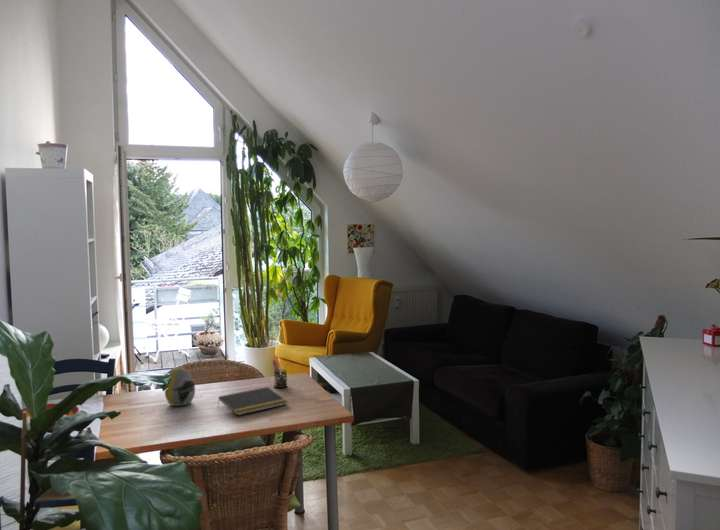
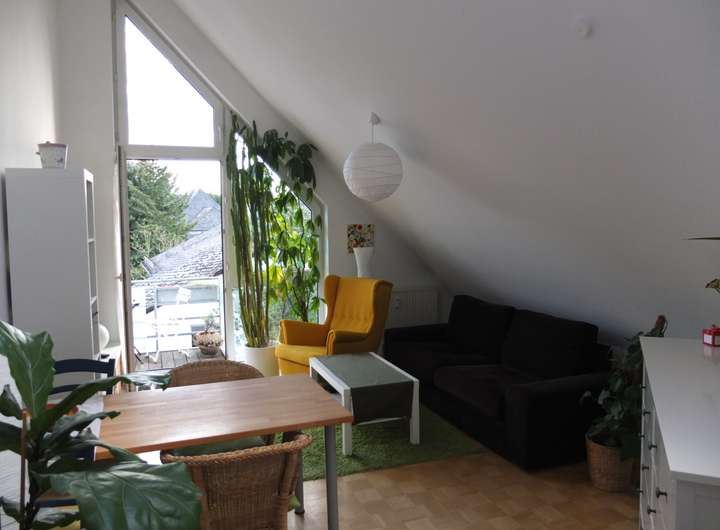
- notepad (253, 400)
- decorative egg (179, 385)
- pen holder (279, 373)
